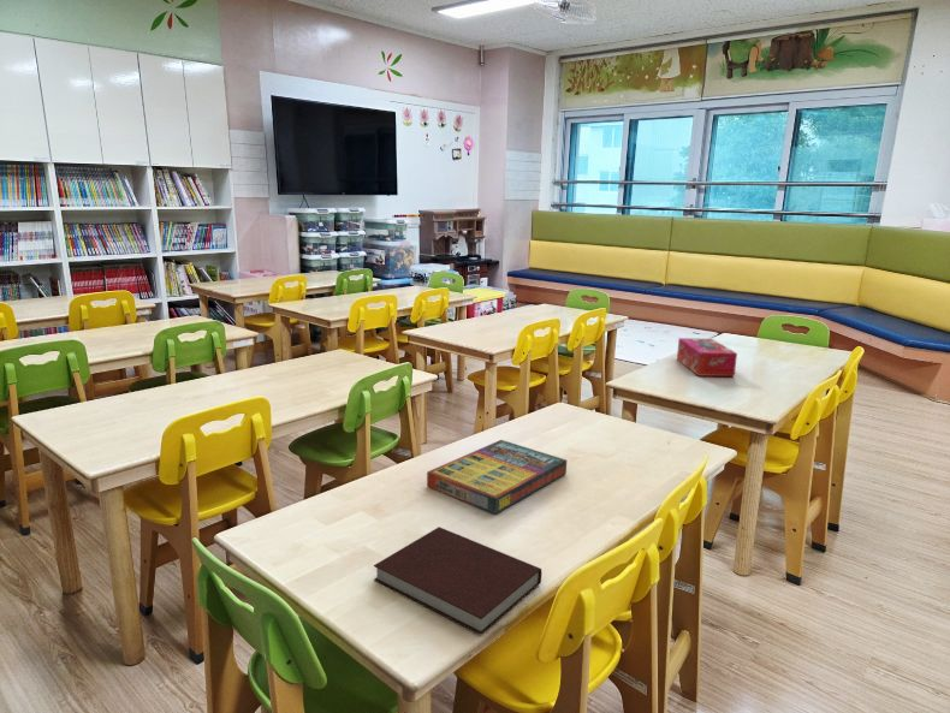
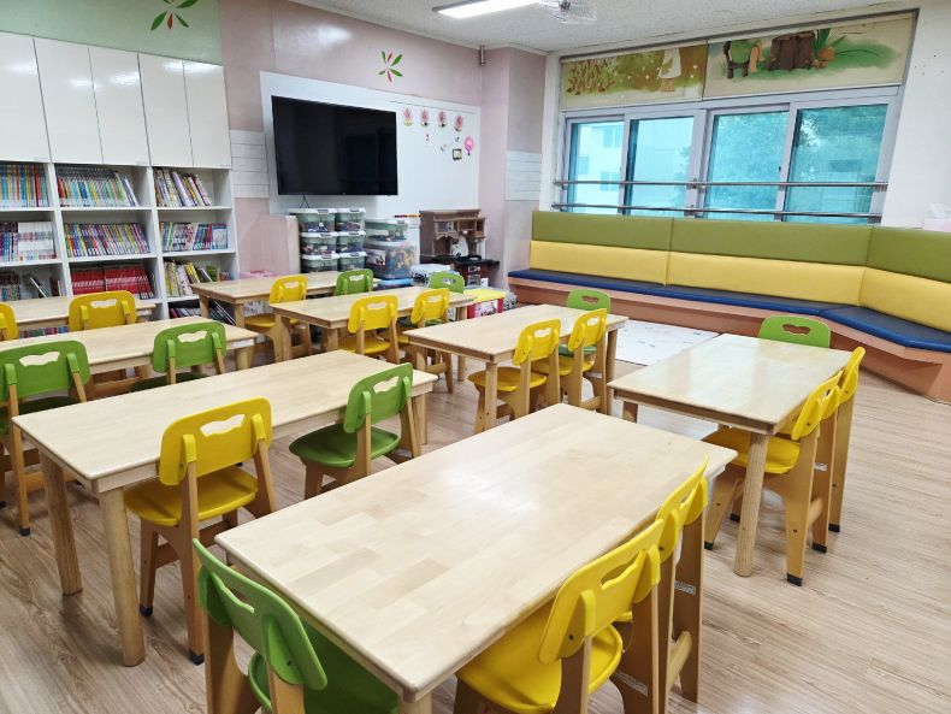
- tissue box (705, 356)
- game compilation box (498, 473)
- notebook (457, 574)
